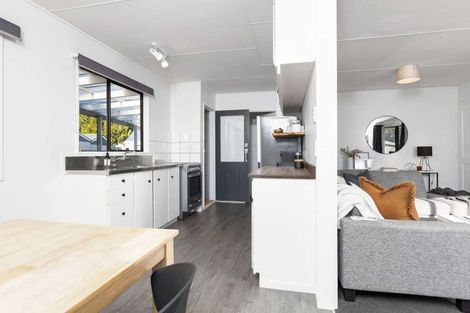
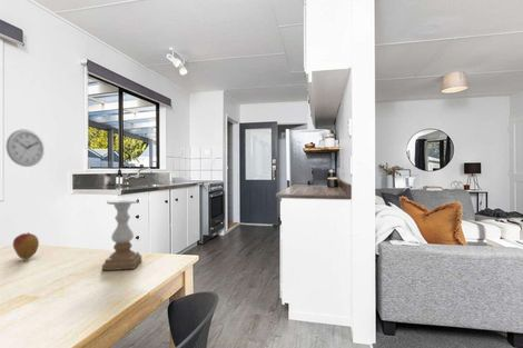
+ candle holder (122, 232)
+ wall clock (27, 148)
+ fruit (26, 245)
